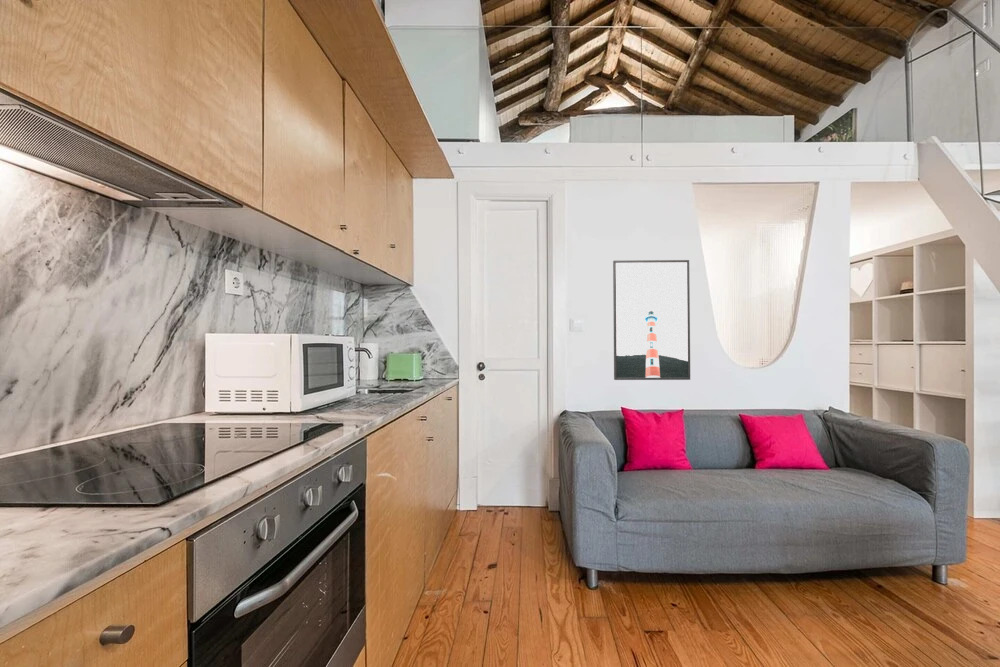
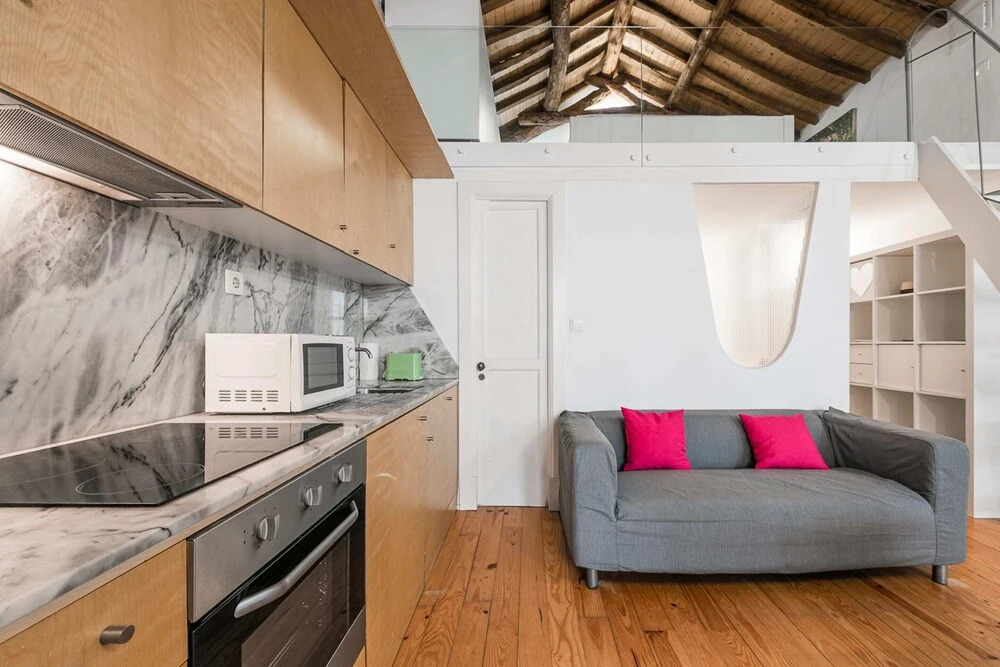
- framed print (651, 320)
